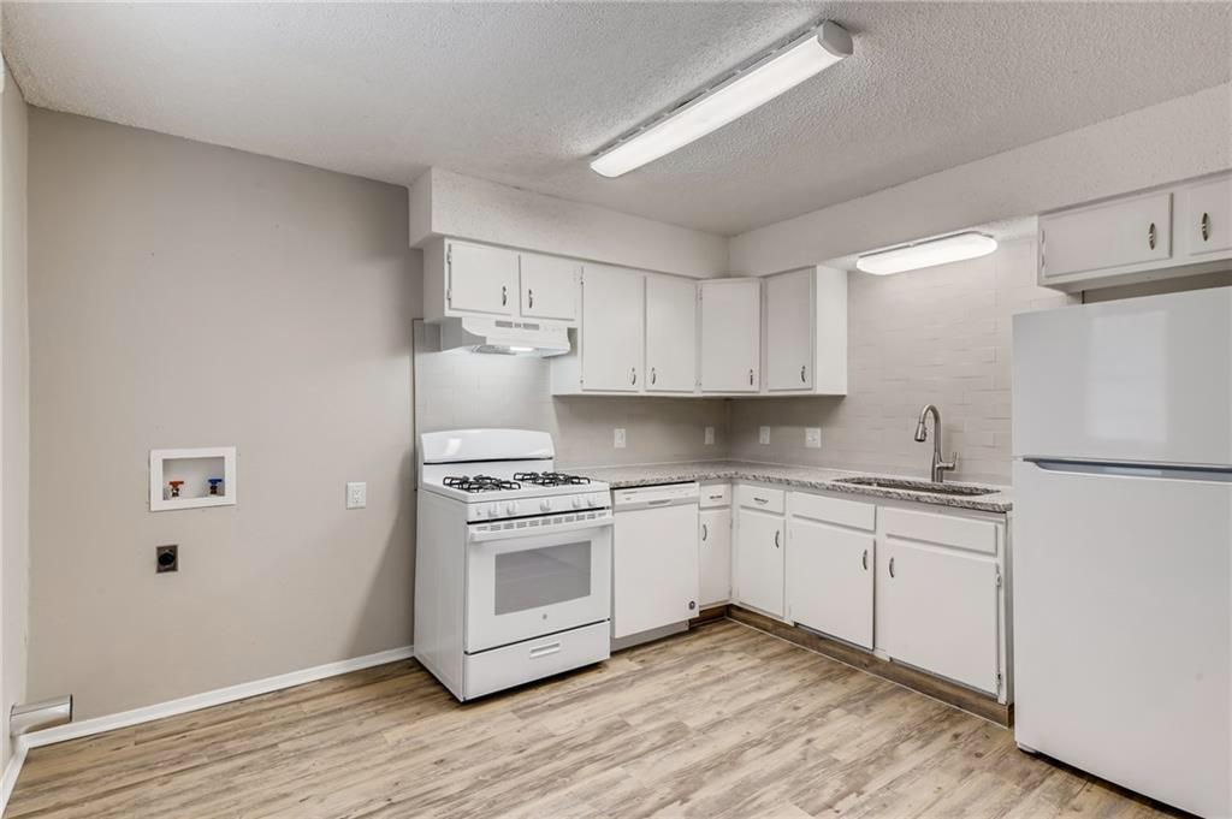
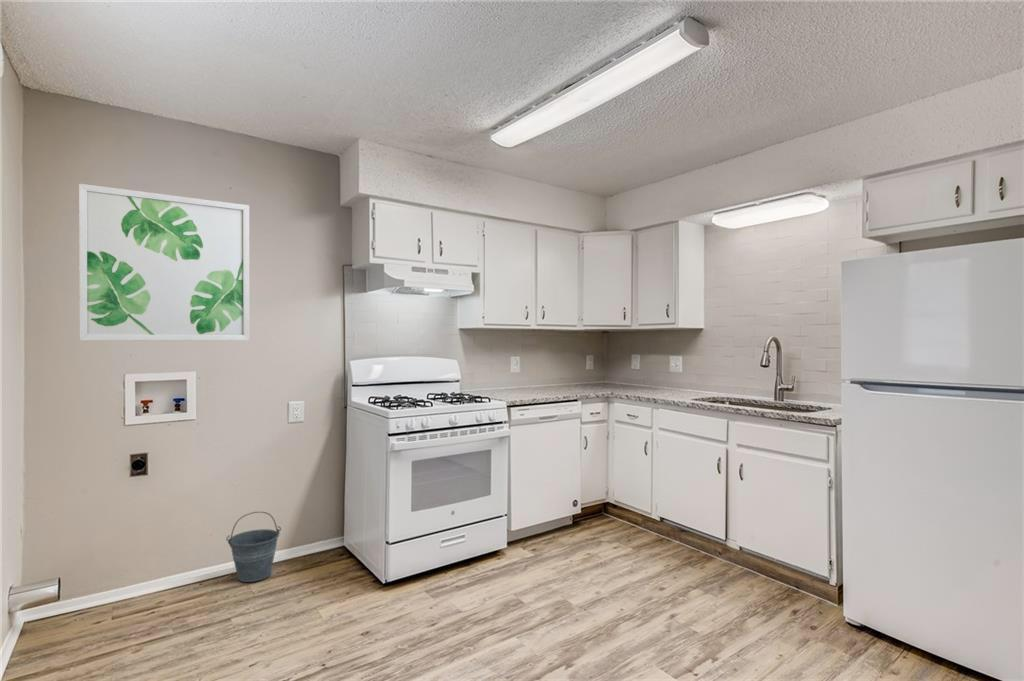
+ wall art (170, 268)
+ bucket (254, 543)
